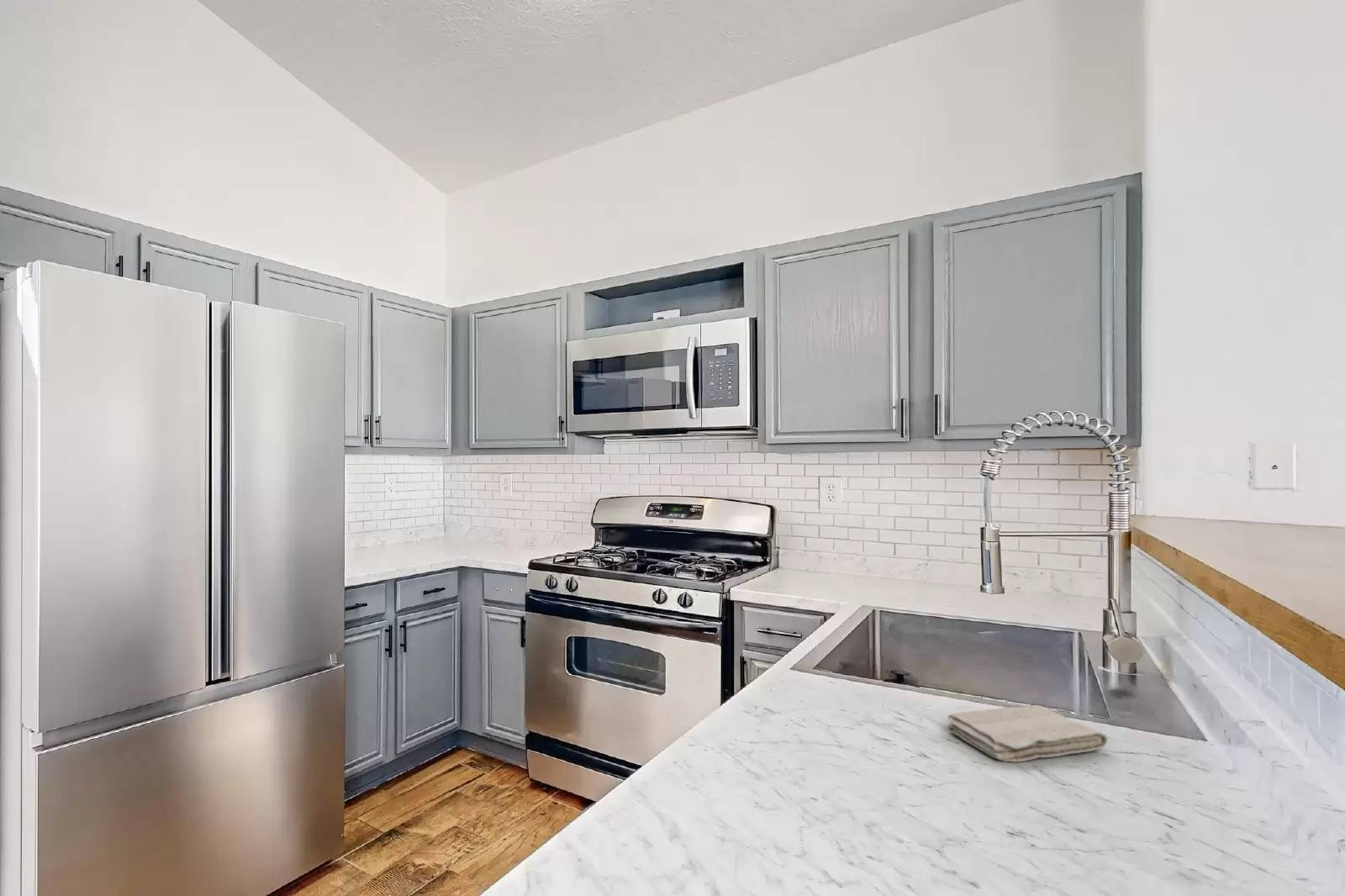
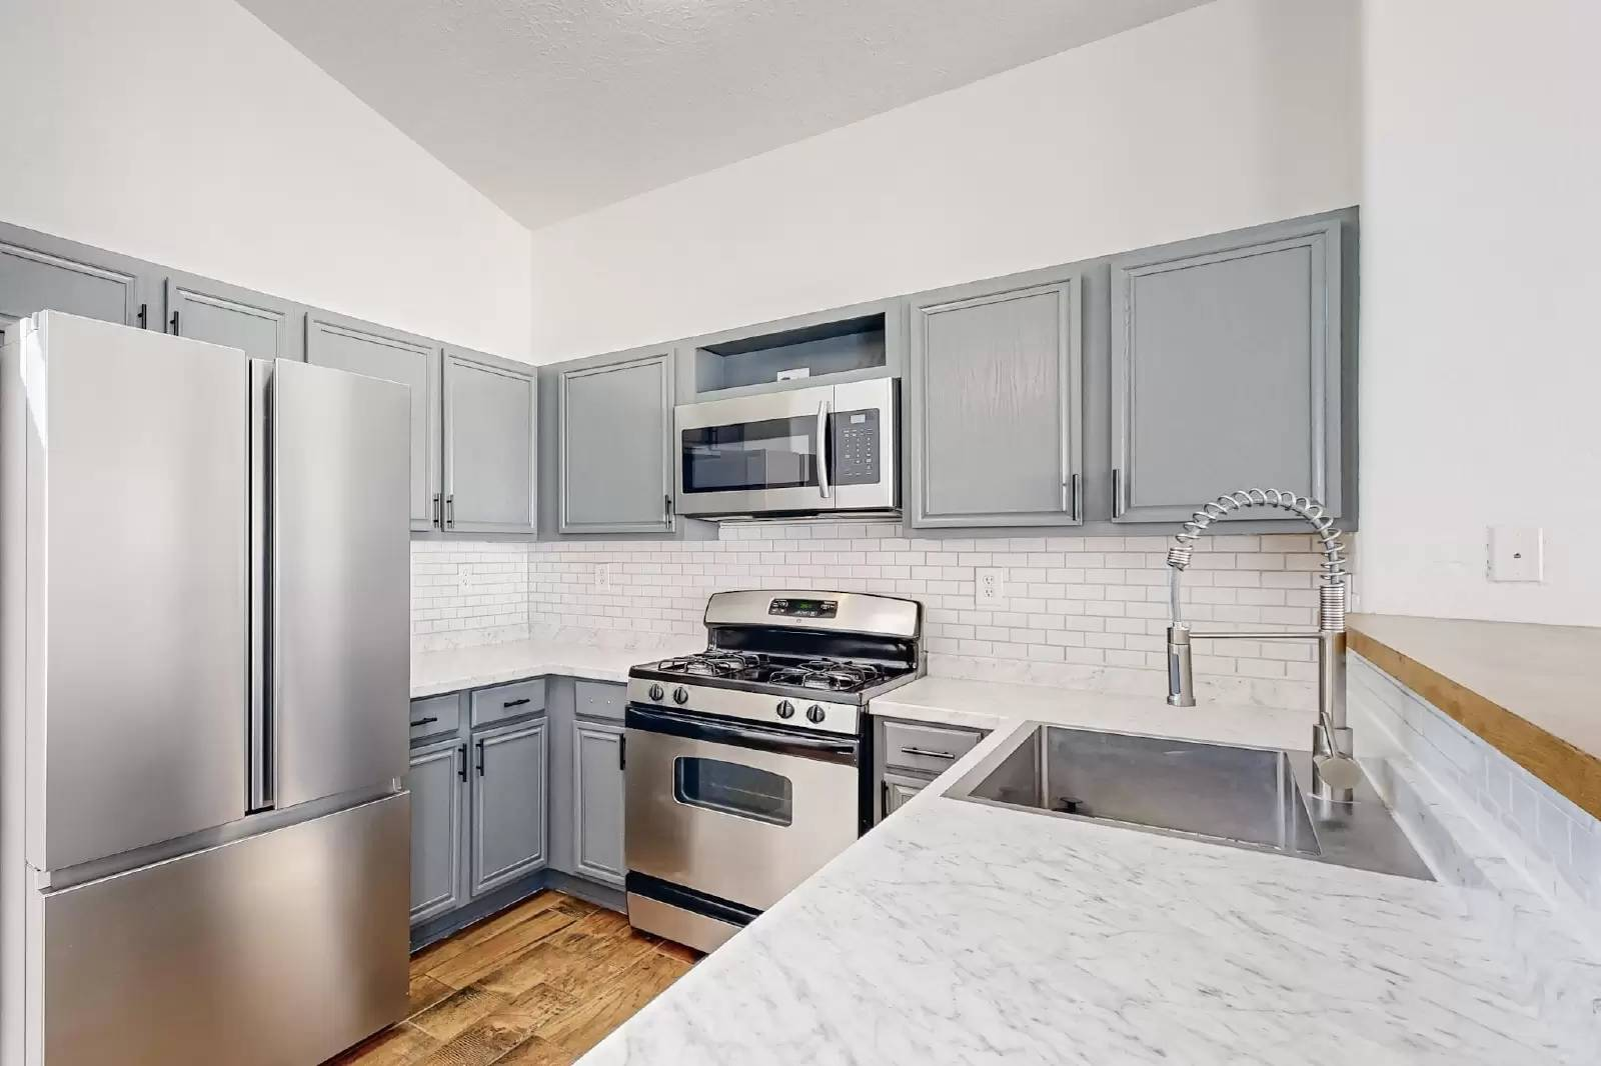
- washcloth (1022, 730)
